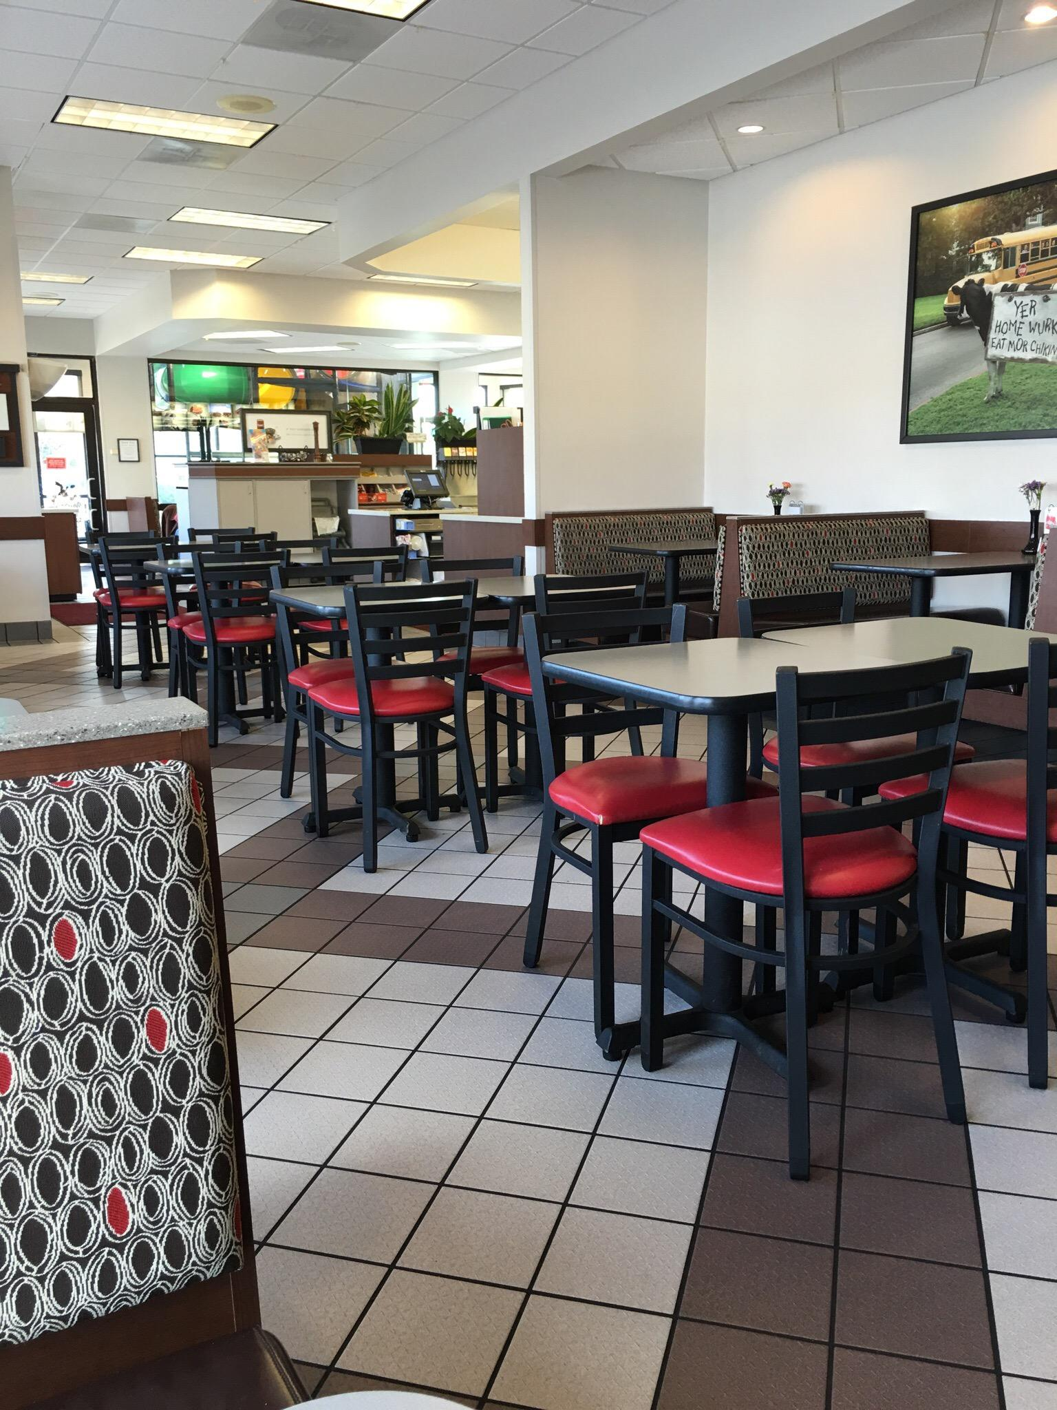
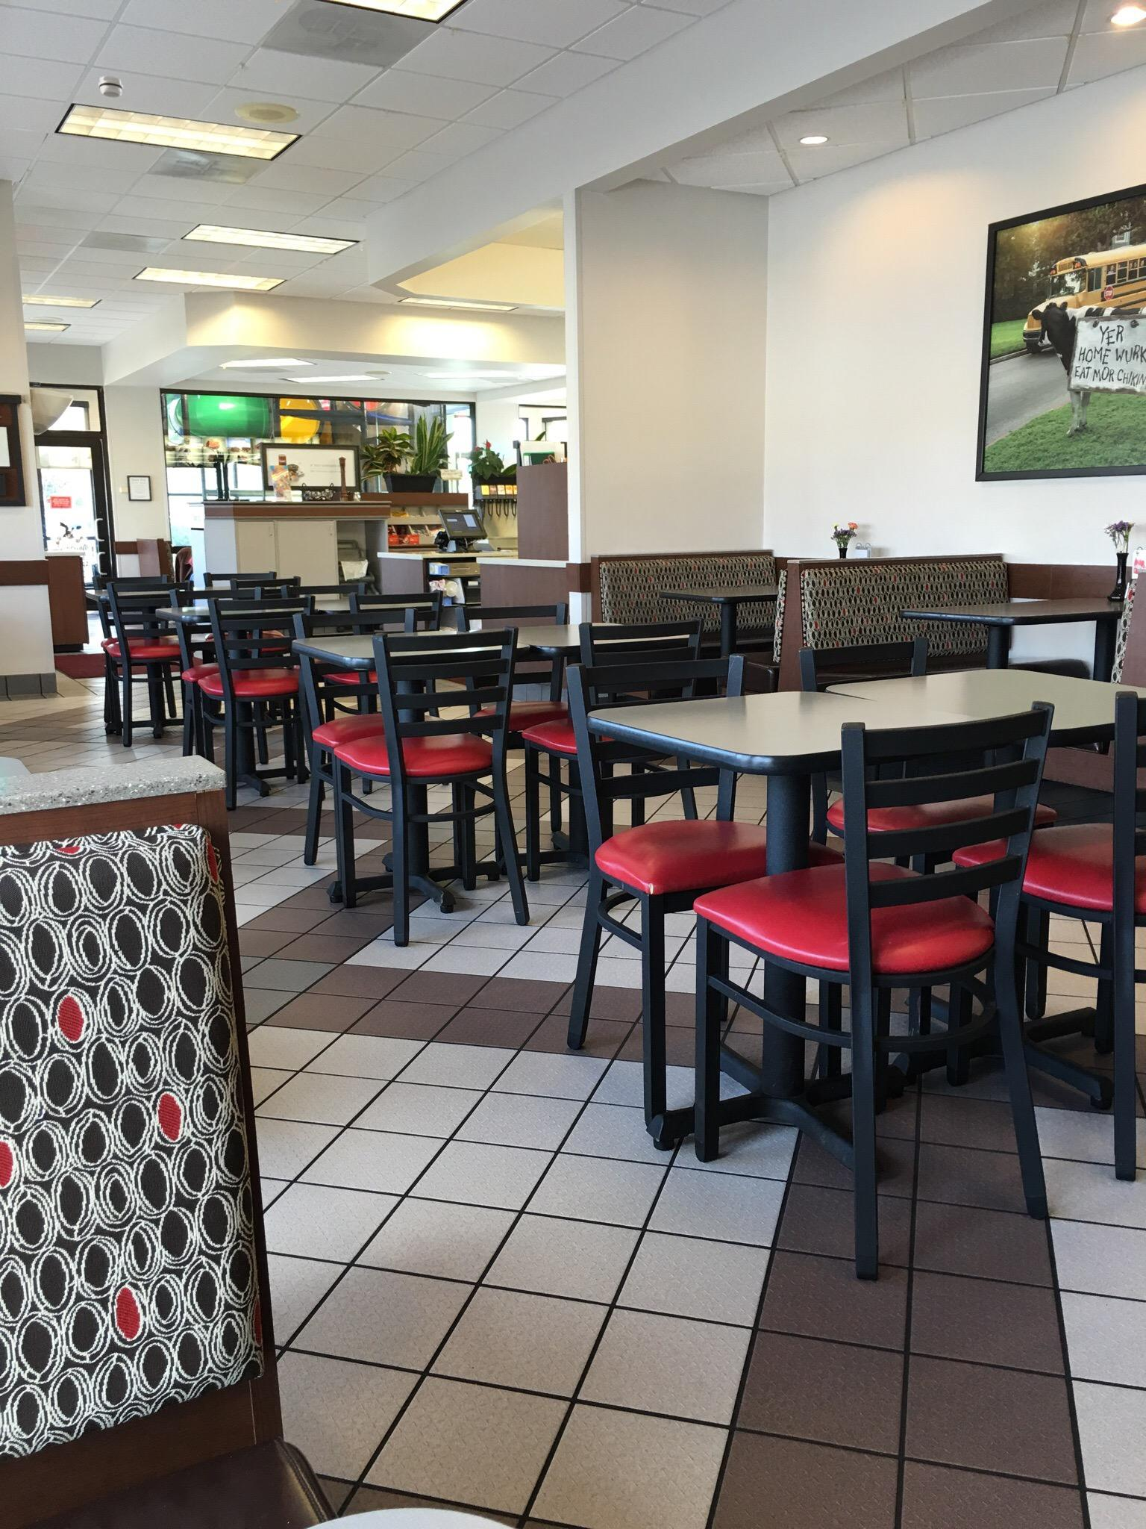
+ smoke detector (111, 87)
